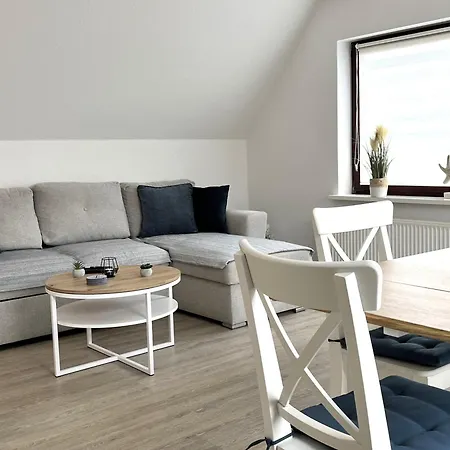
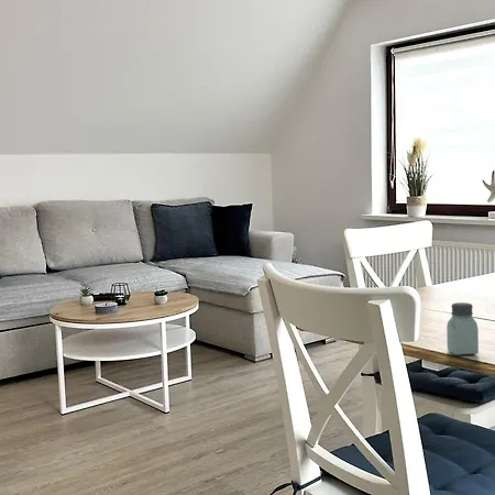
+ saltshaker (462, 328)
